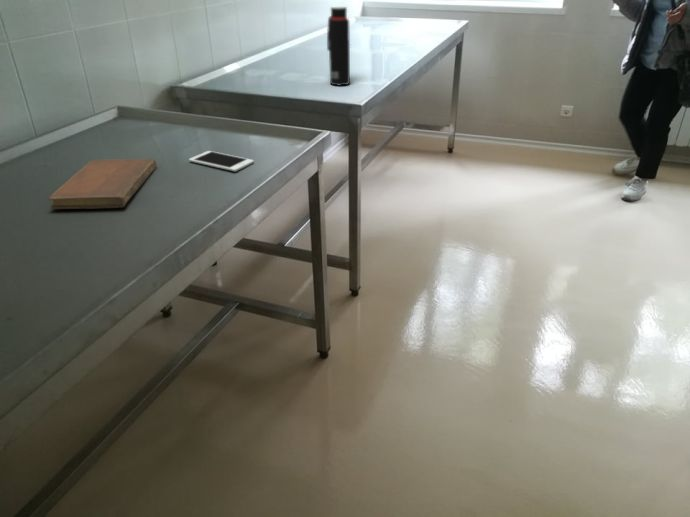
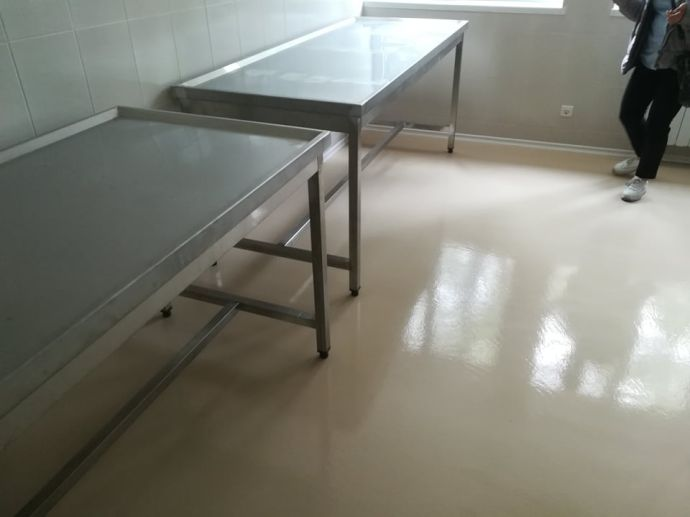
- water bottle (337, 46)
- notebook (107, 181)
- cell phone (221, 160)
